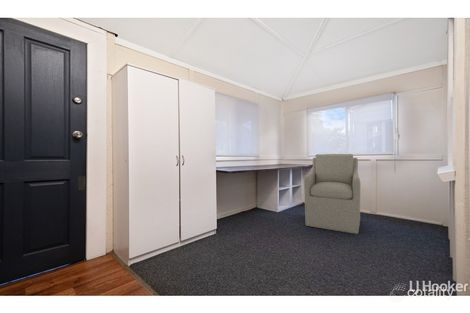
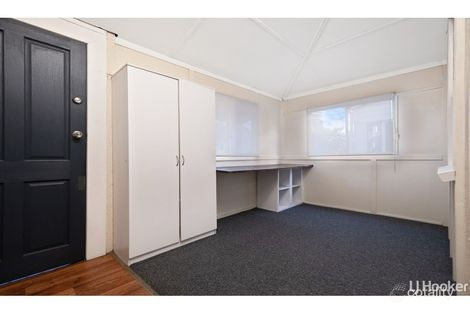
- chair (332, 188)
